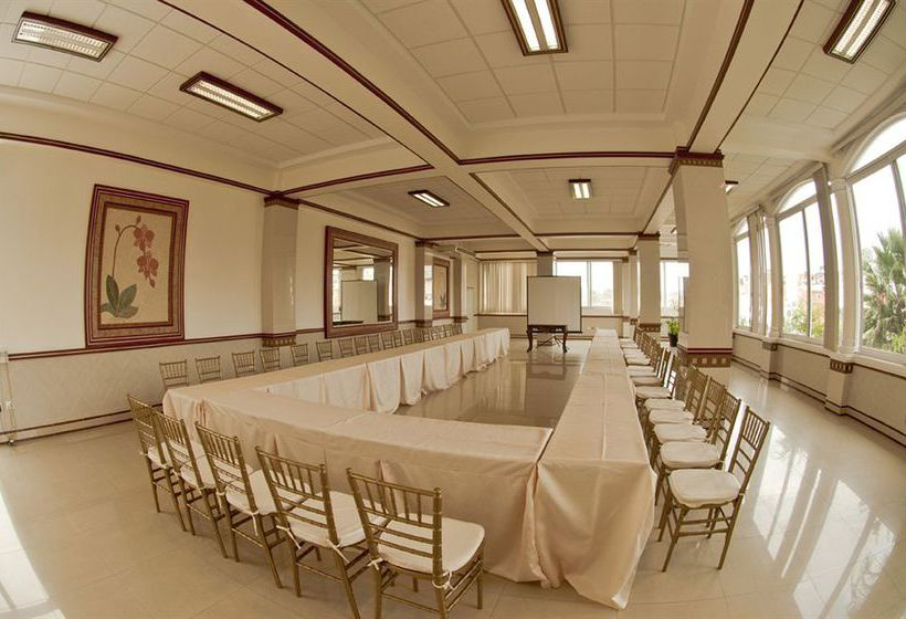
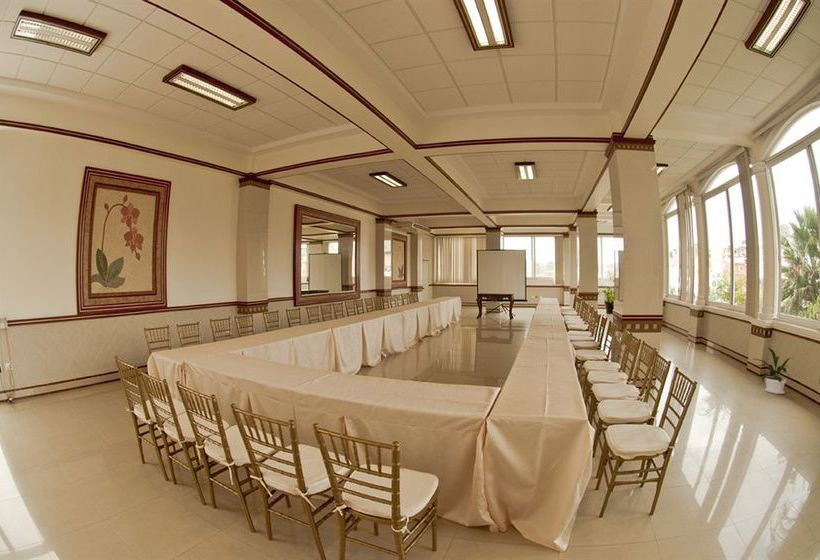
+ house plant (773, 370)
